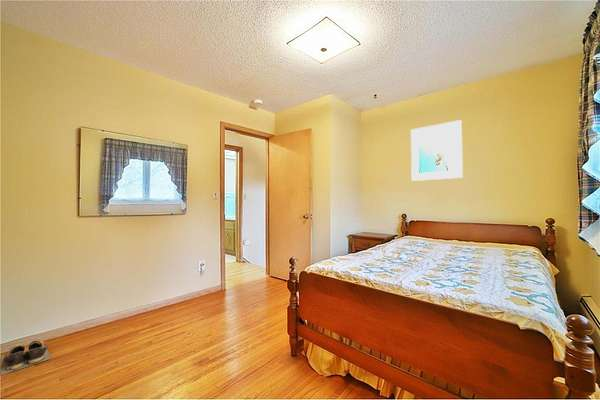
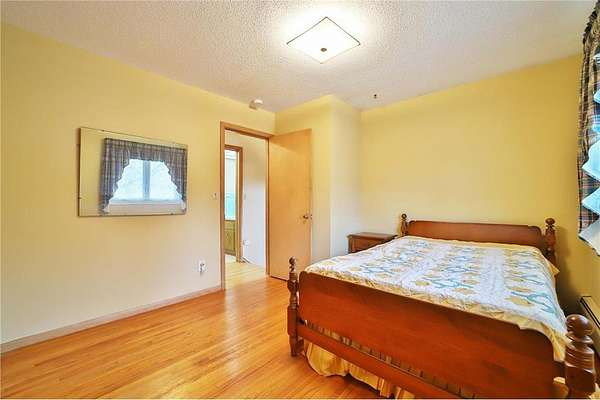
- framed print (435, 152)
- shoes (25, 350)
